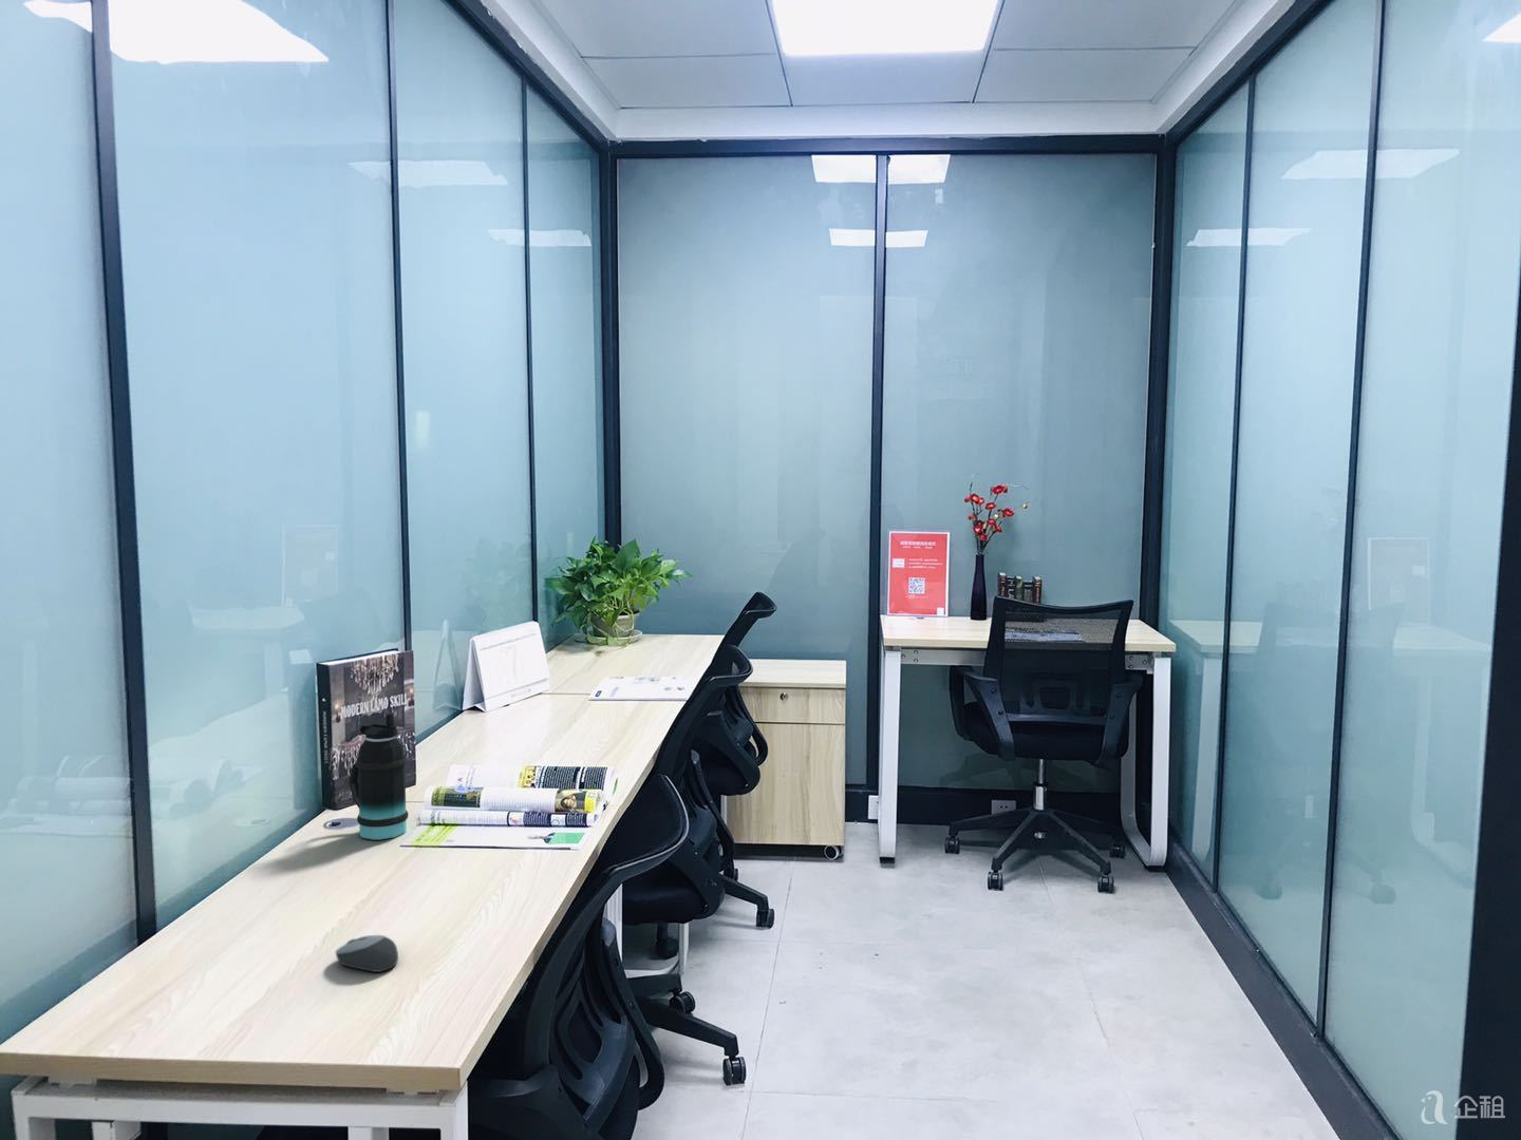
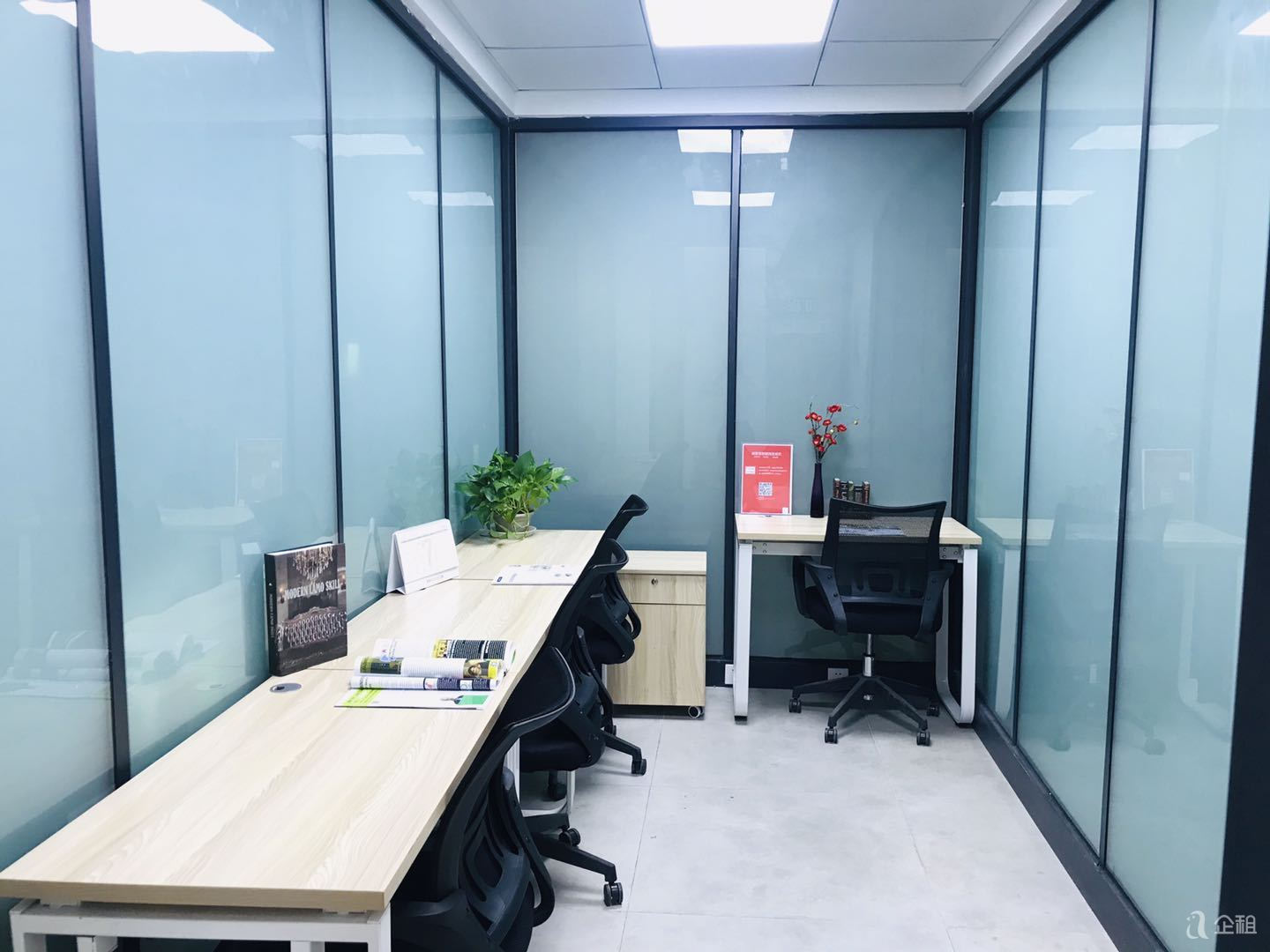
- bottle (375, 771)
- computer mouse (366, 948)
